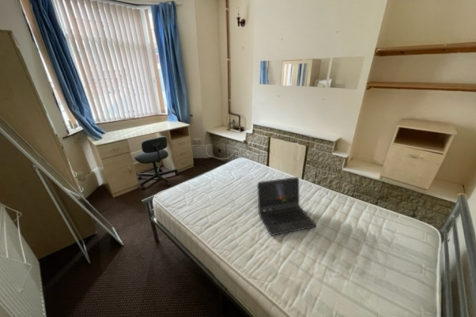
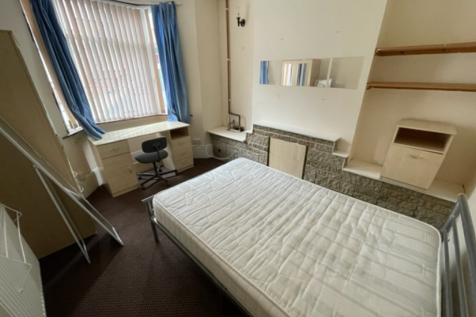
- laptop computer (285, 204)
